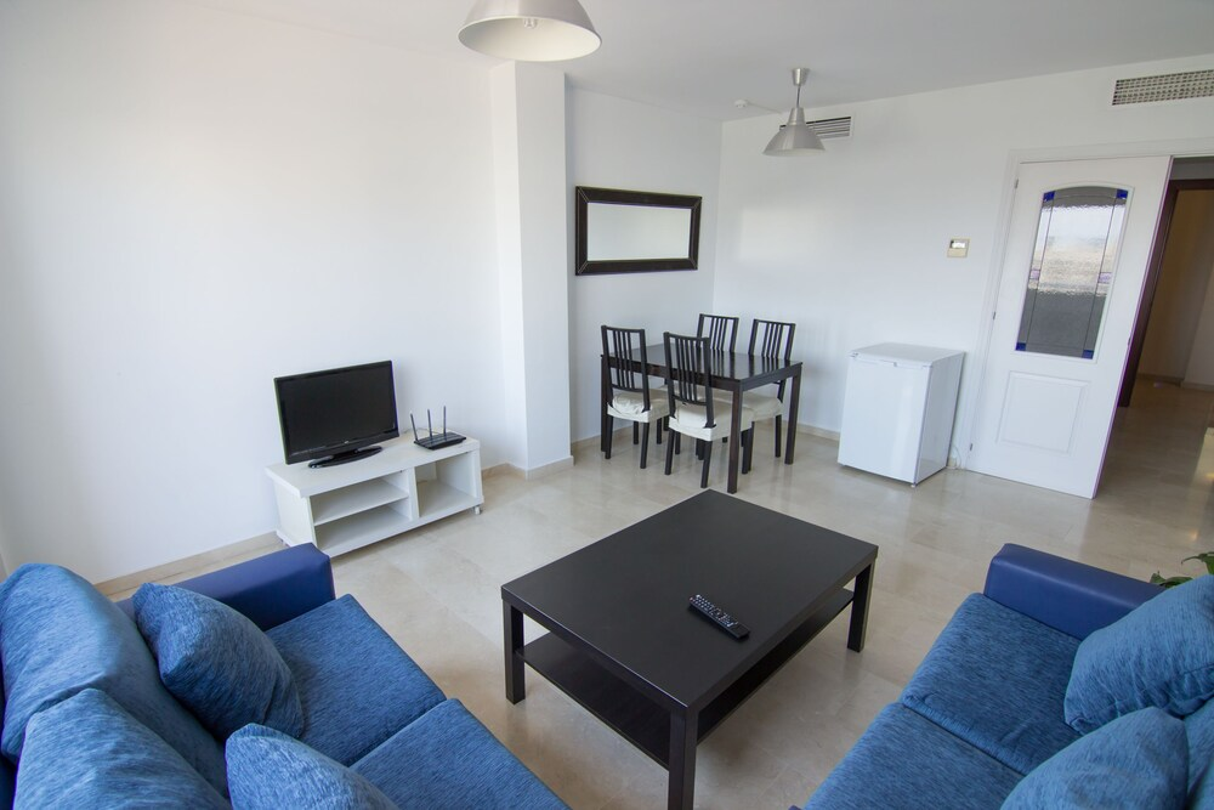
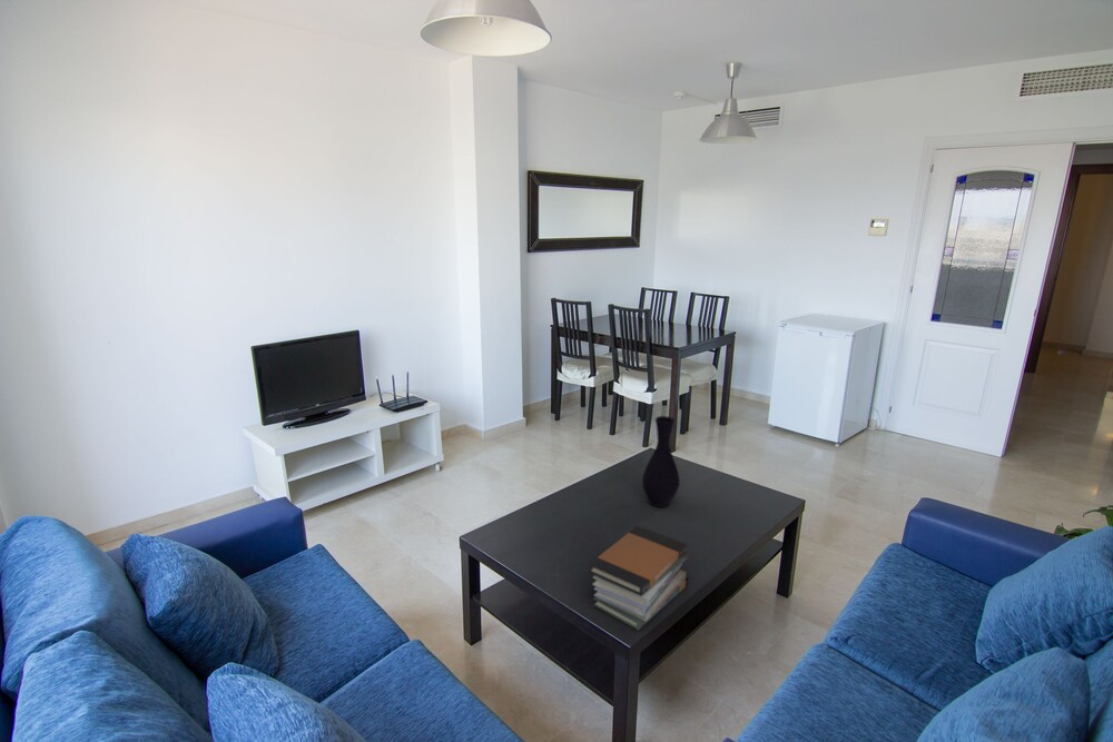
+ vase (661, 461)
+ book stack (639, 575)
